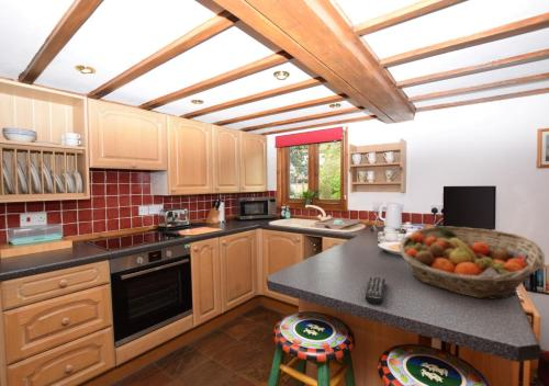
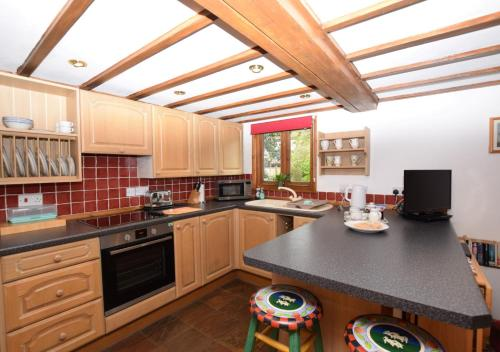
- remote control (376, 288)
- fruit basket (460, 257)
